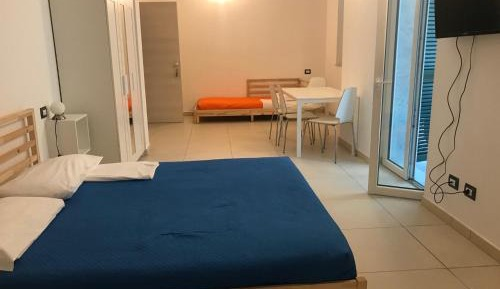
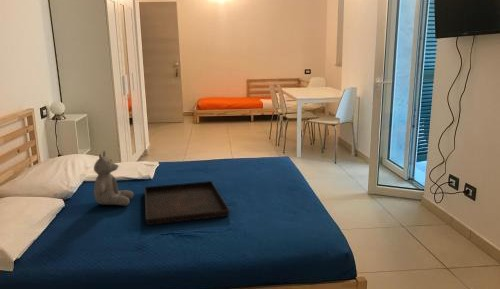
+ serving tray (183, 200)
+ teddy bear (112, 177)
